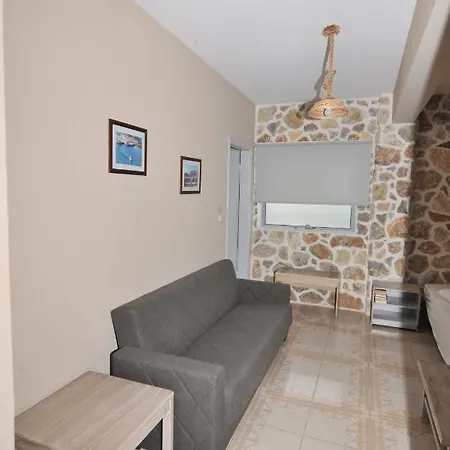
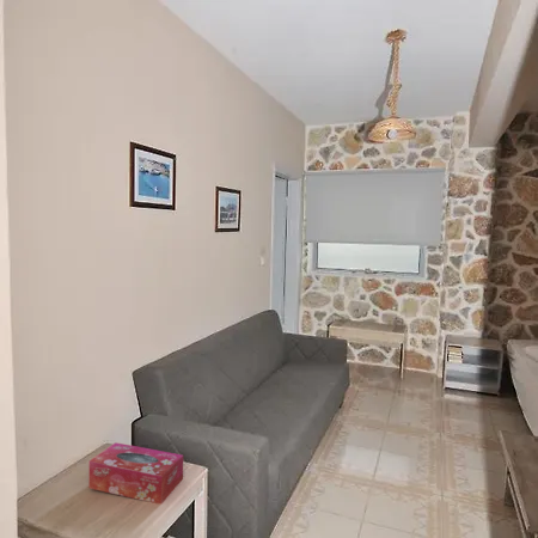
+ tissue box (136, 471)
